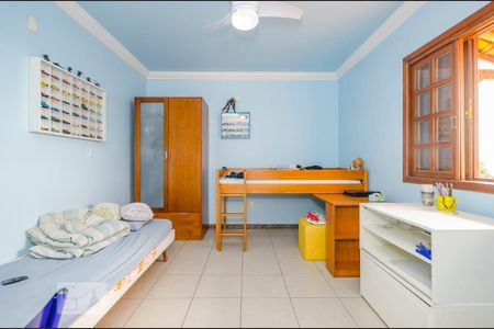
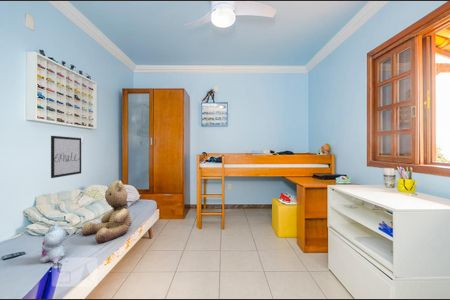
+ wall art (67, 156)
+ teddy bear (110, 205)
+ plush toy (54, 240)
